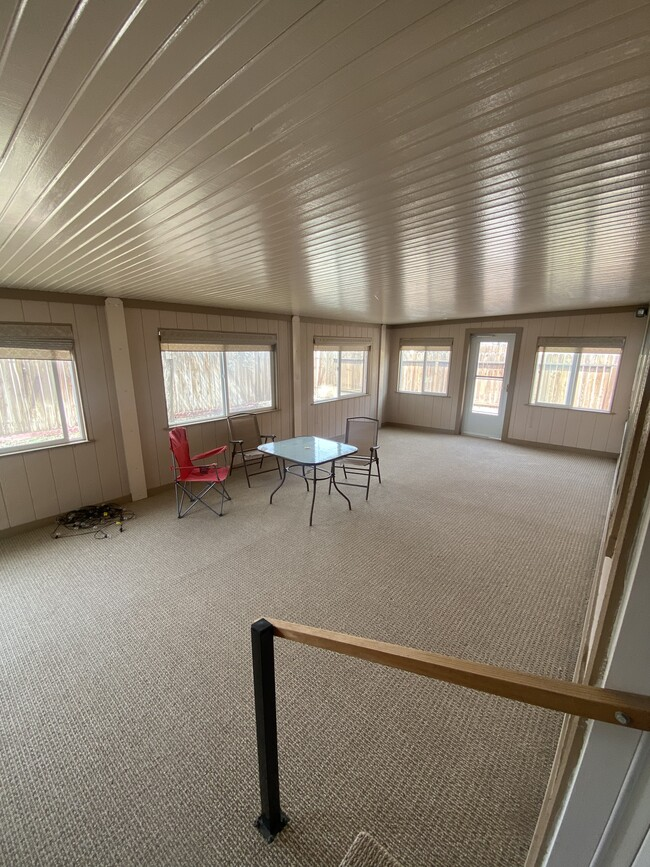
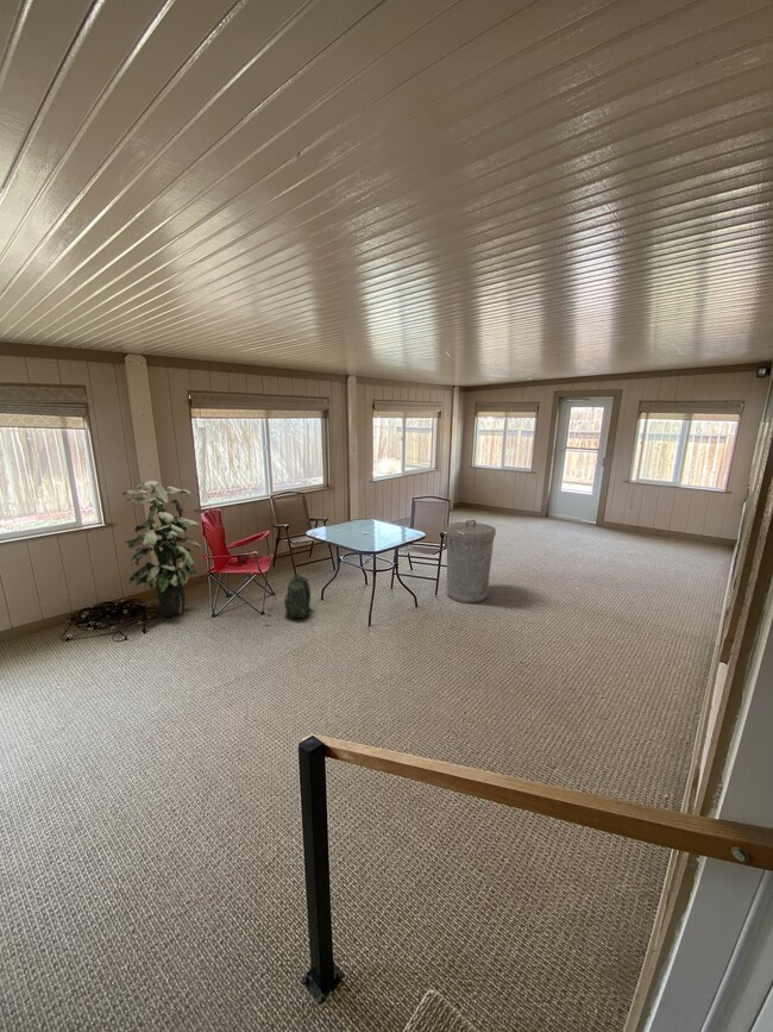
+ backpack (291, 595)
+ trash can (469, 558)
+ indoor plant (162, 549)
